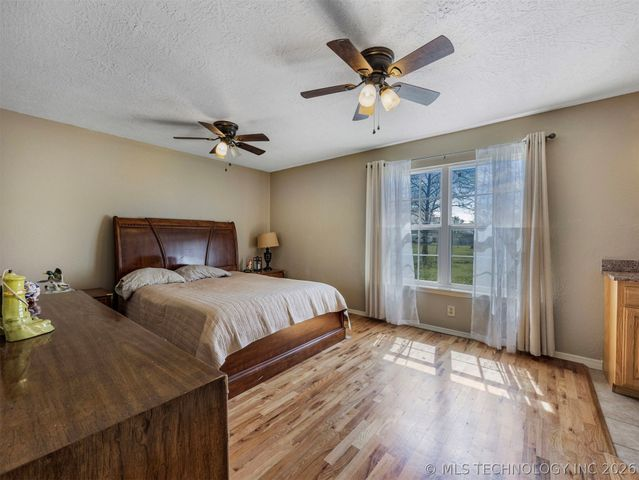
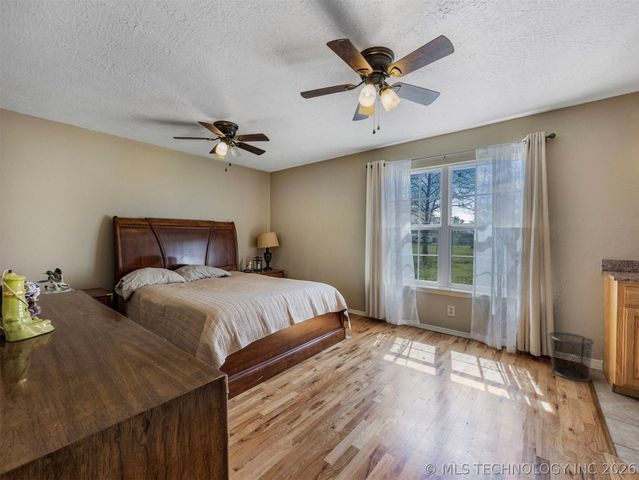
+ waste bin (570, 355)
